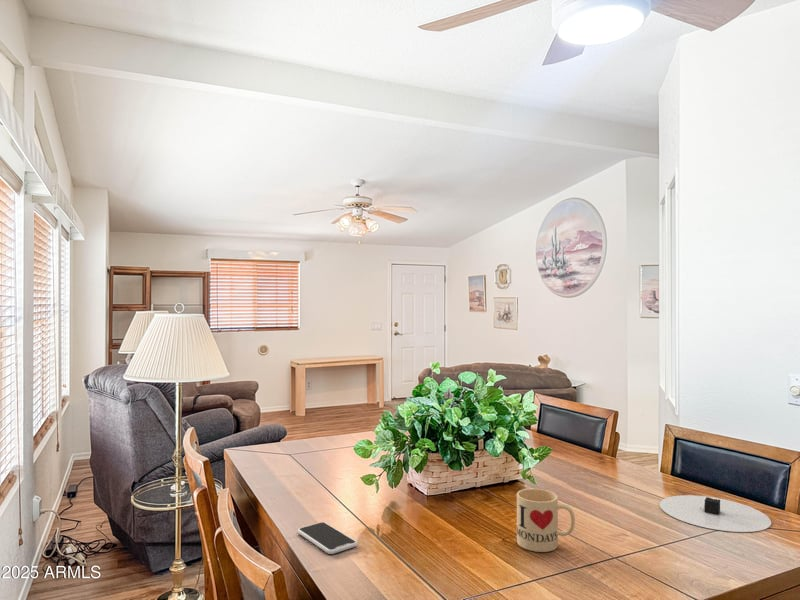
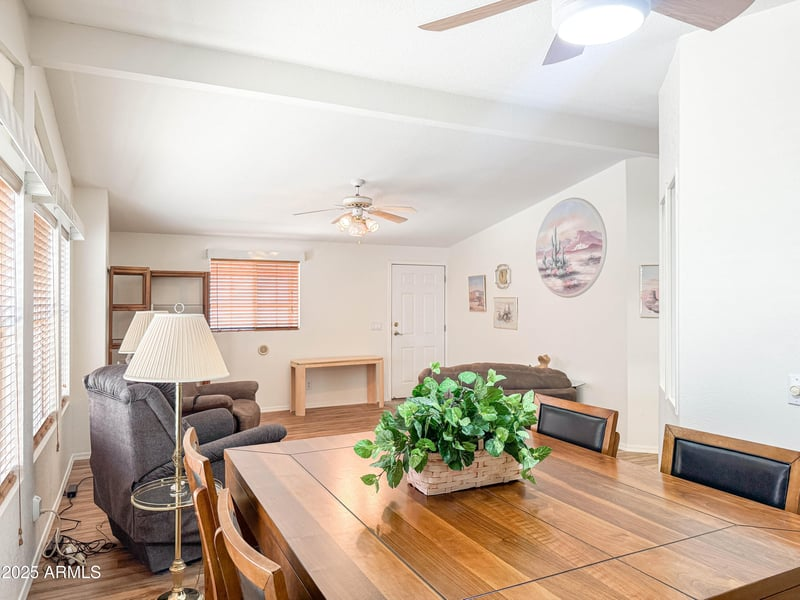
- mug (545, 520)
- plate (712, 505)
- smartphone (326, 537)
